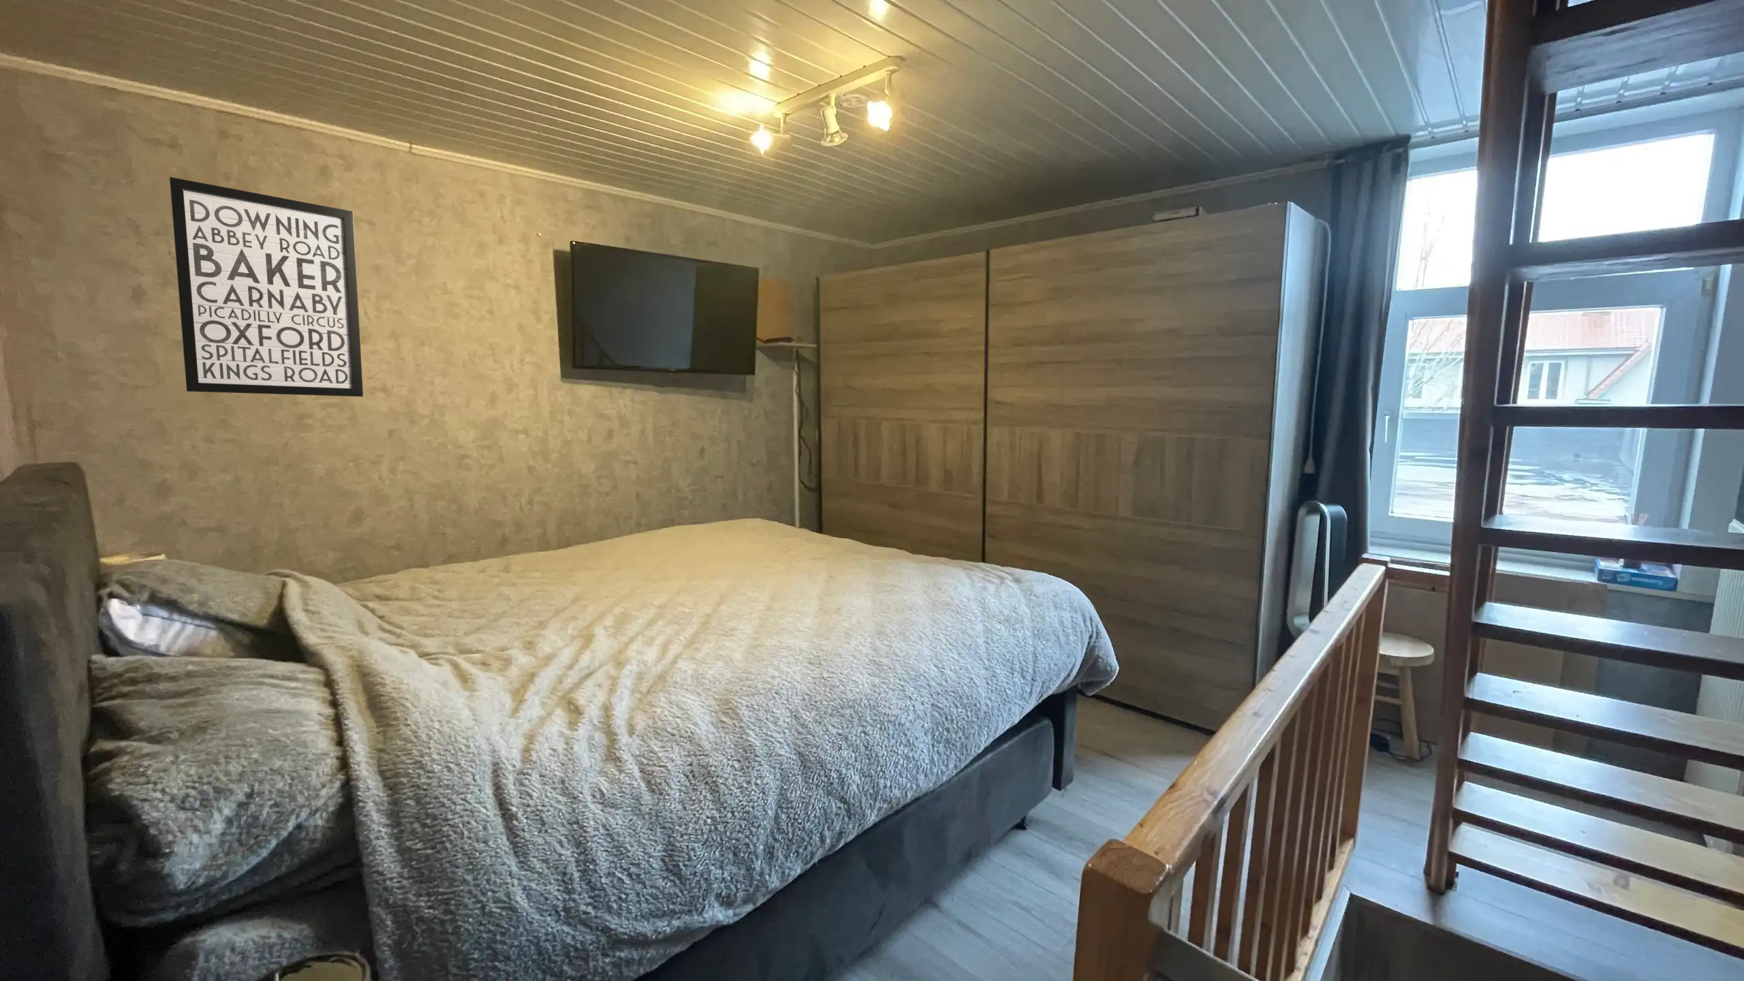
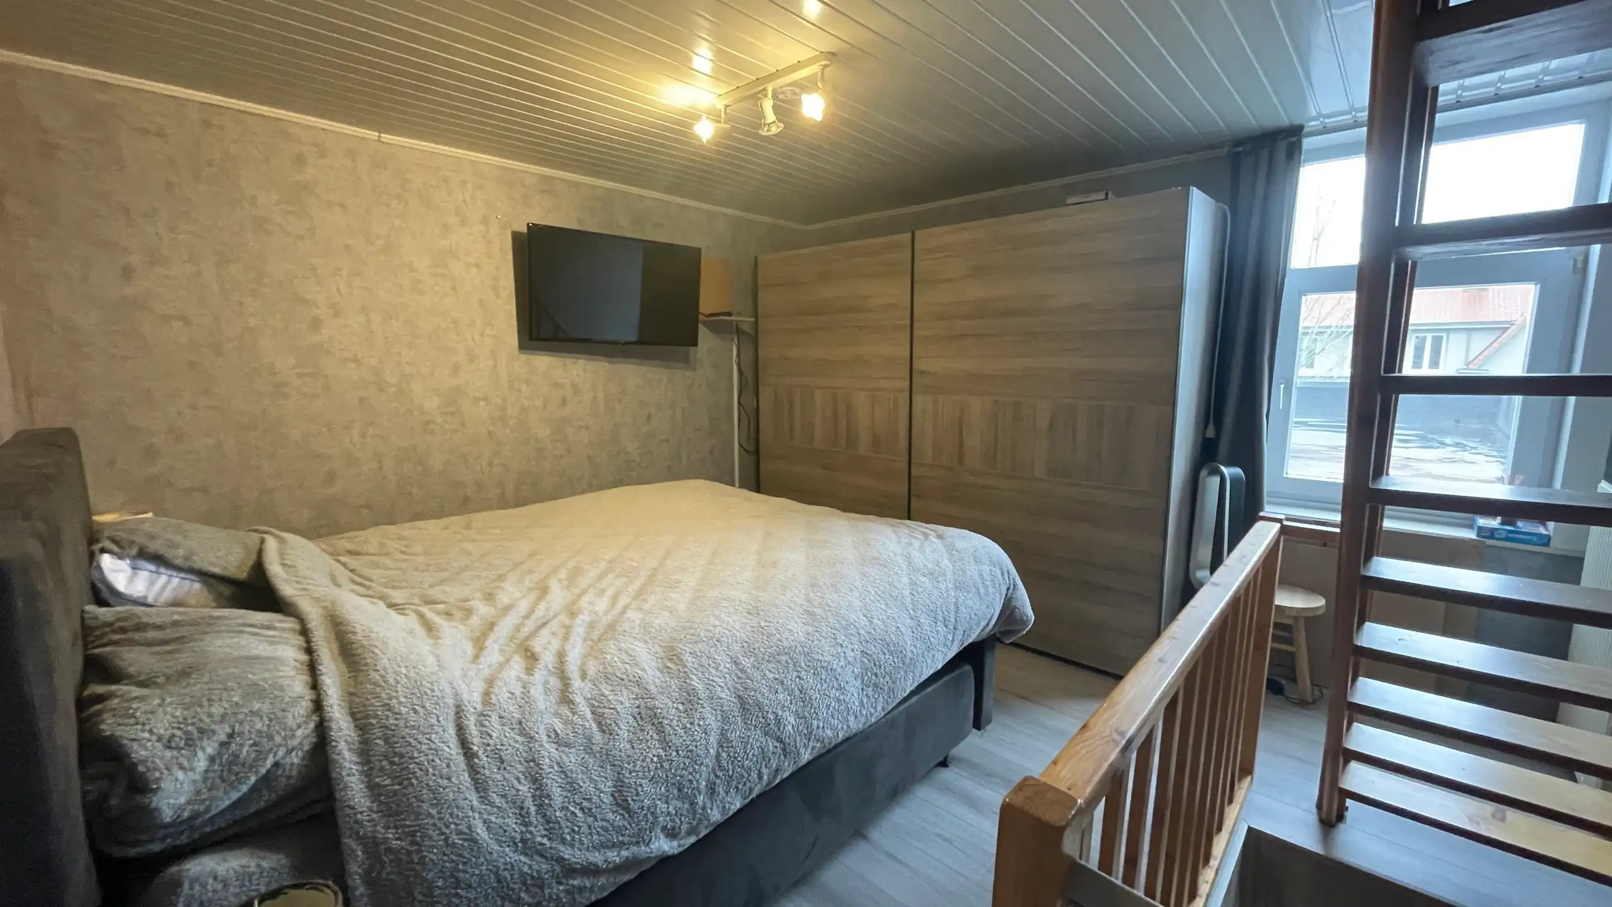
- wall art (274, 296)
